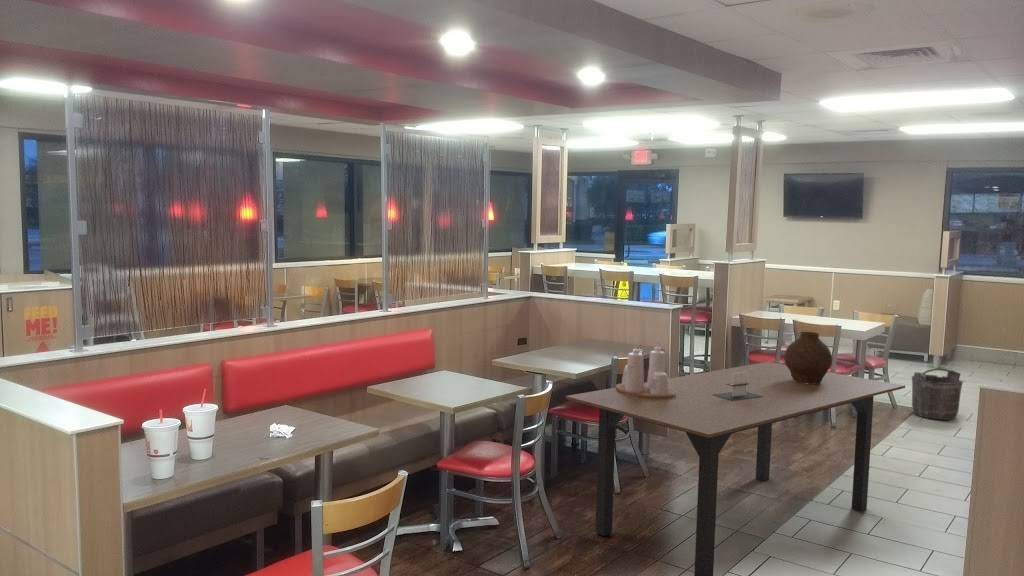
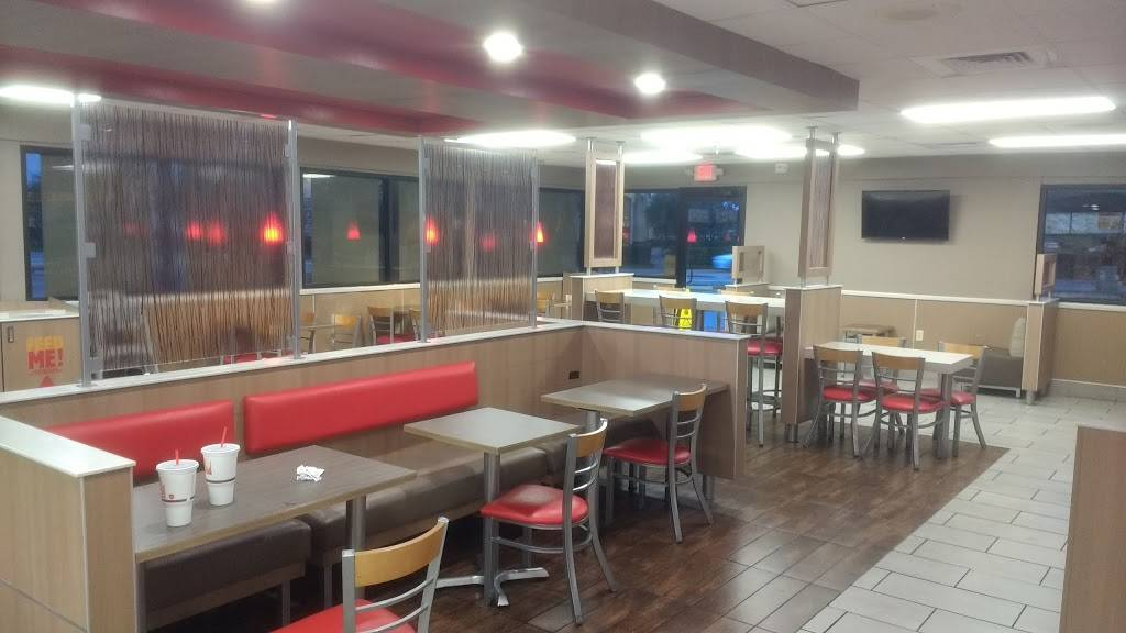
- dining table (756, 460)
- vase (808, 356)
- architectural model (738, 383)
- bucket (936, 391)
- condiment set (643, 366)
